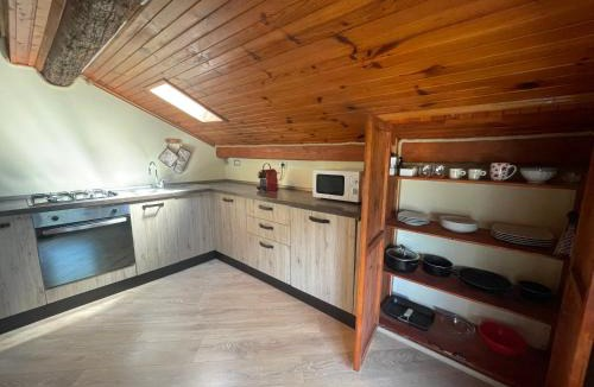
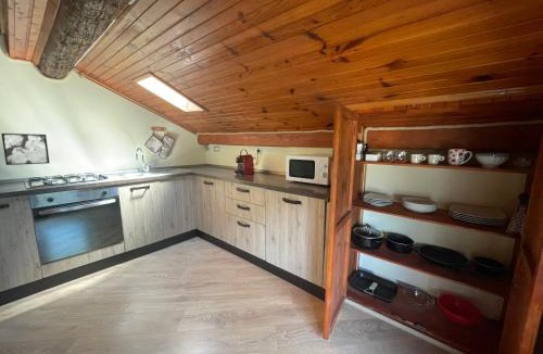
+ wall art (26, 149)
